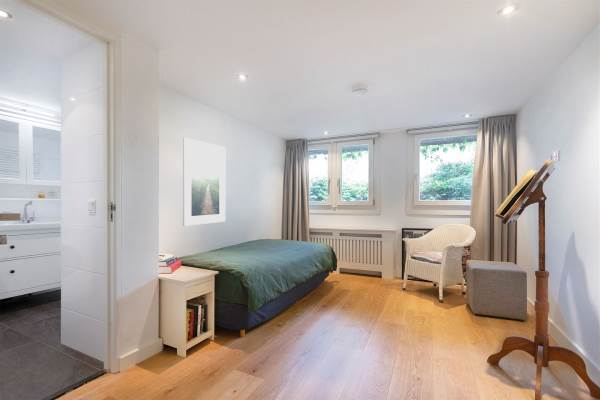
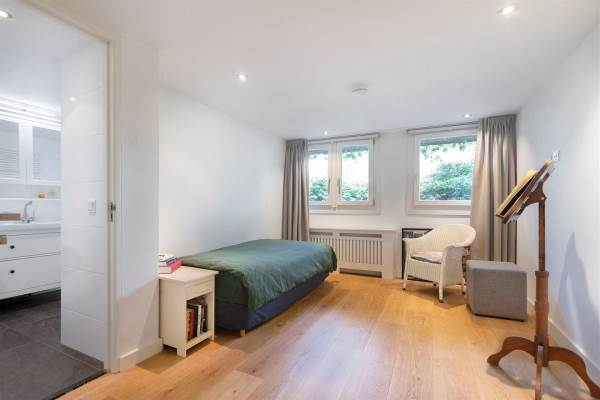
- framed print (205, 183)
